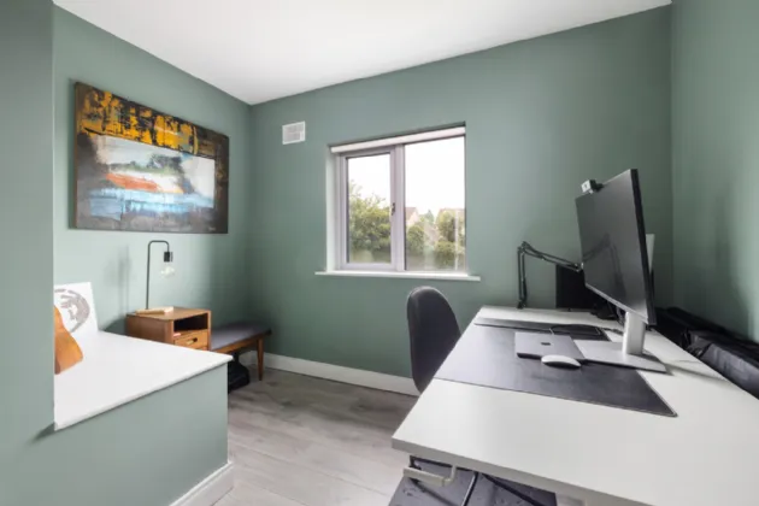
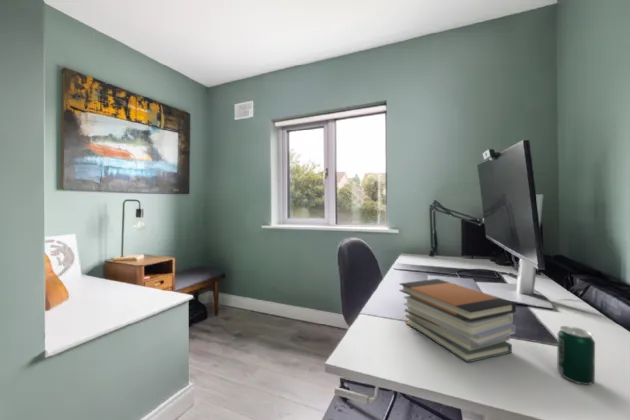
+ beverage can (575, 354)
+ book stack (452, 314)
